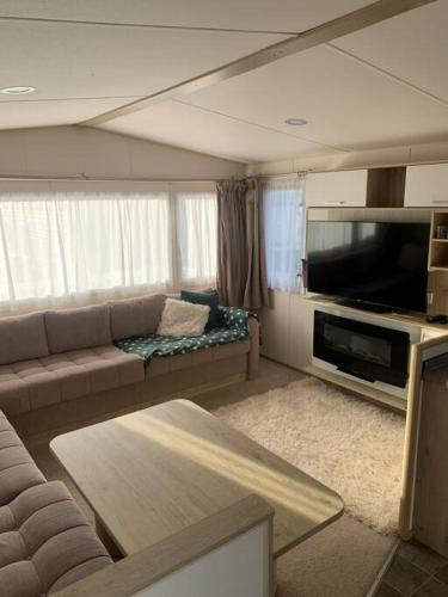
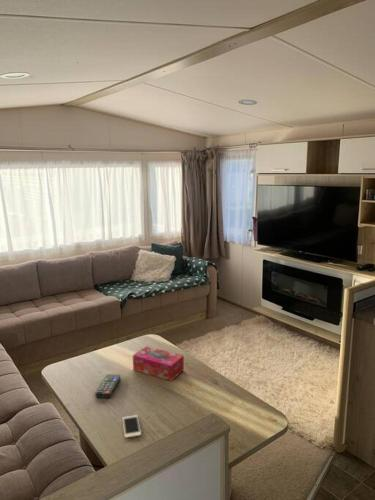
+ tissue box (158, 362)
+ remote control (108, 385)
+ cell phone (131, 426)
